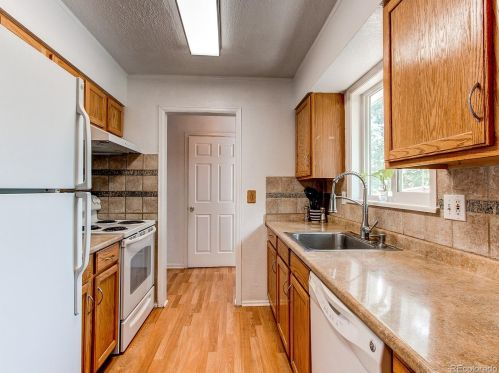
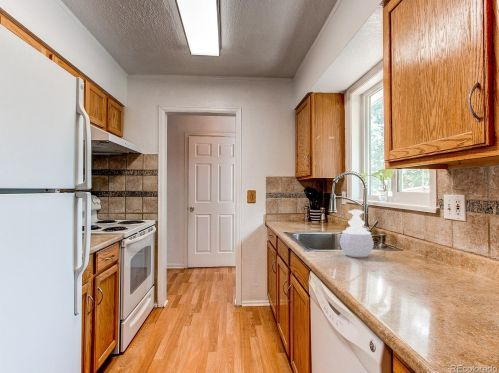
+ soap dispenser (356, 232)
